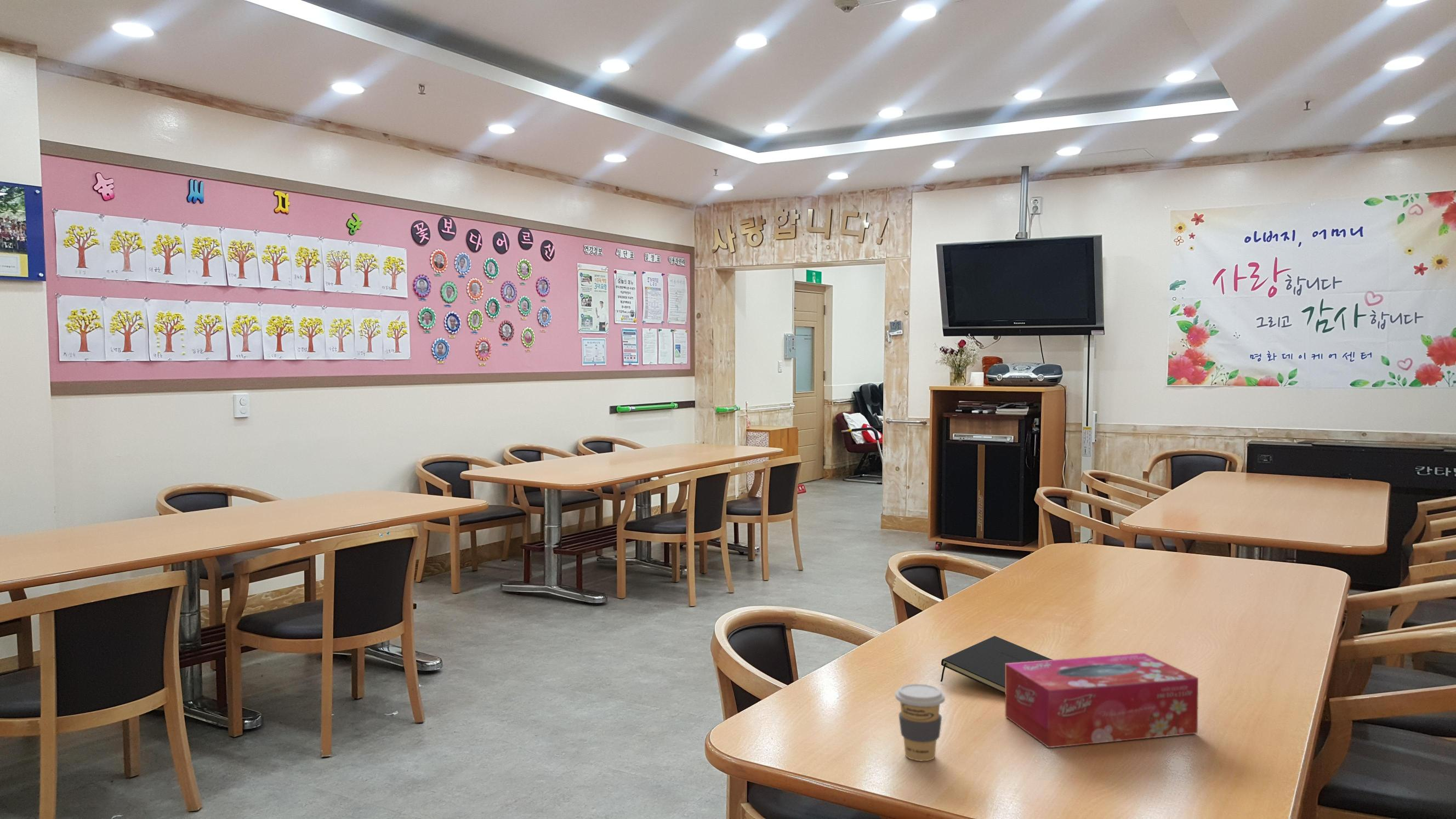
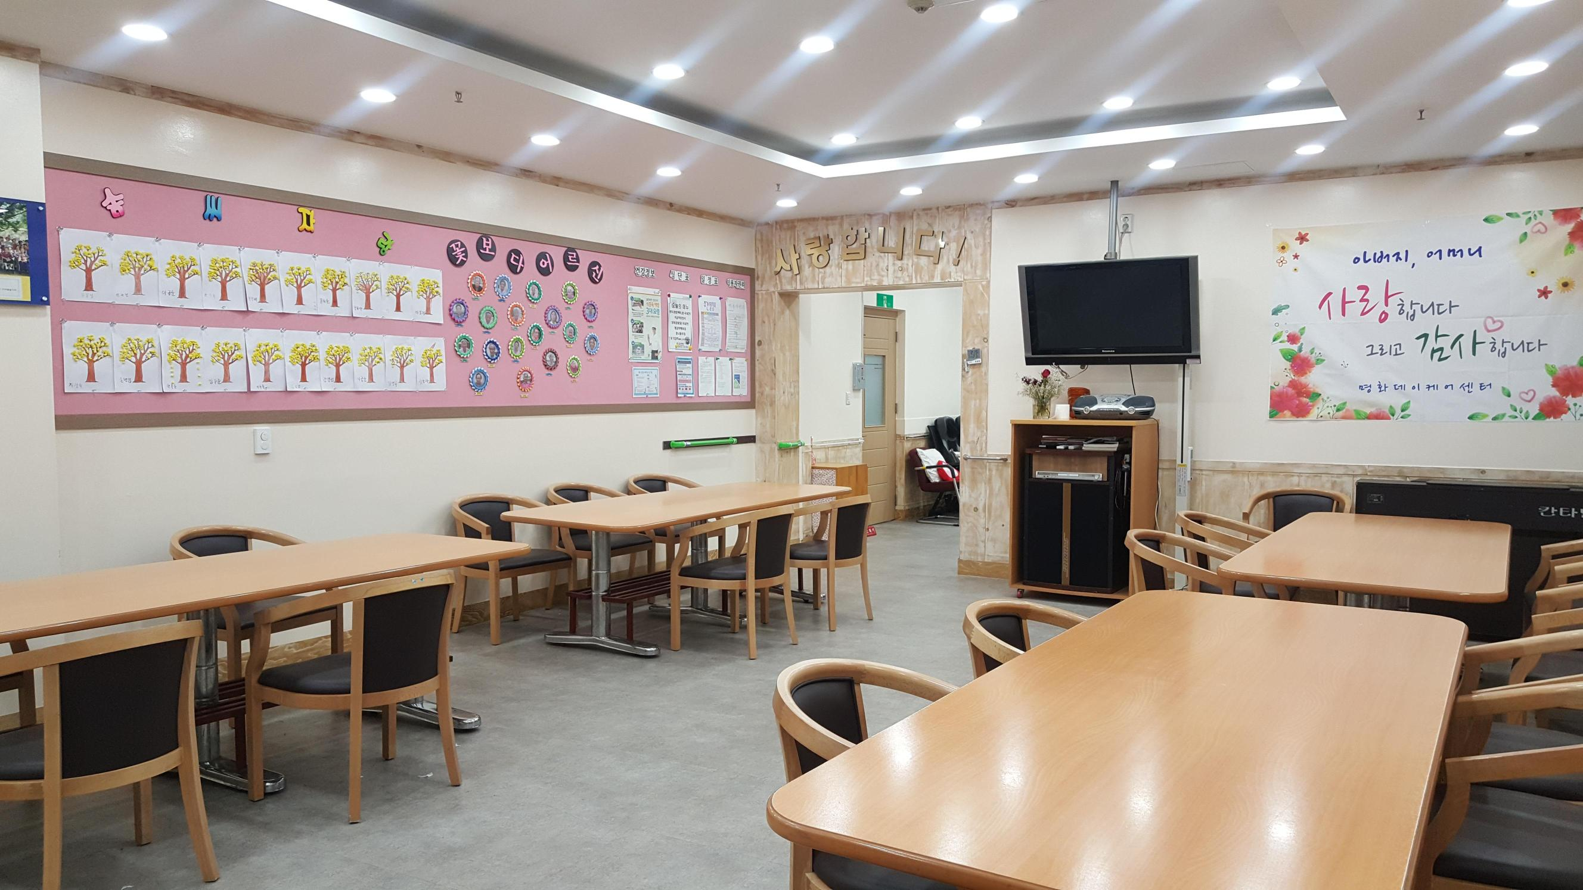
- notepad (1003, 664)
- tissue box (1099, 697)
- coffee cup (920, 723)
